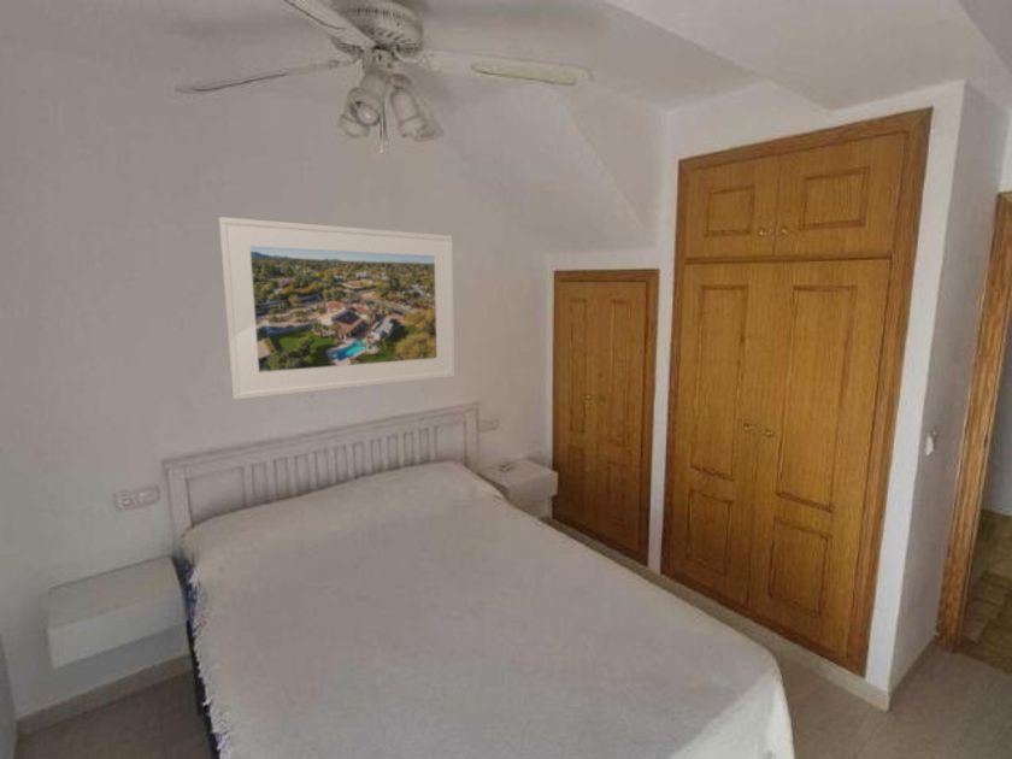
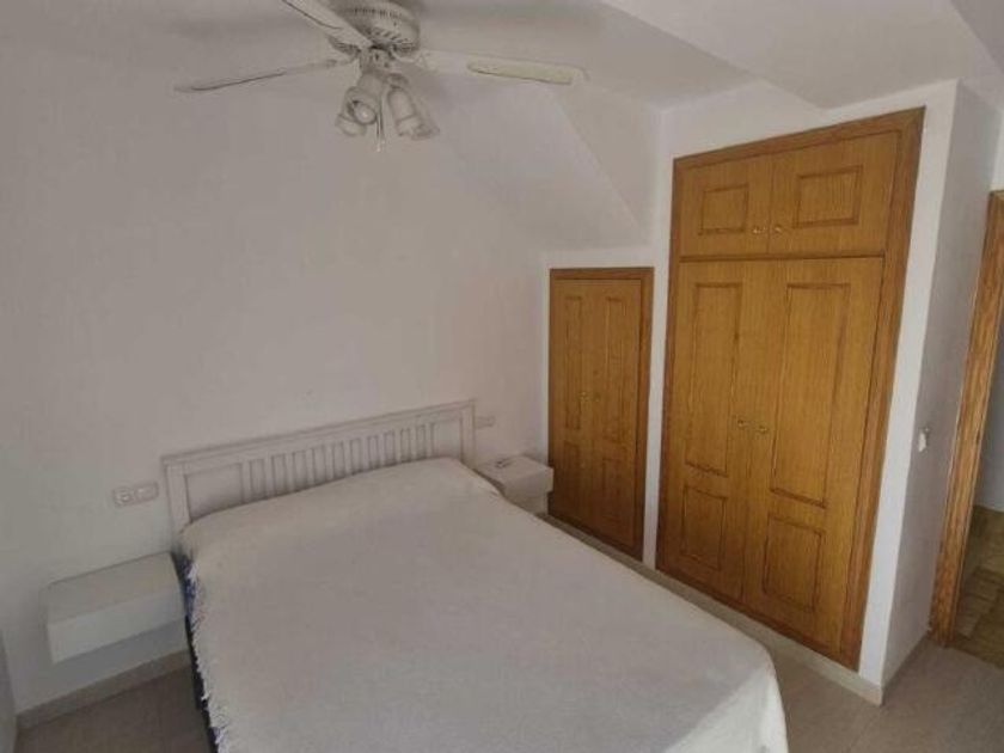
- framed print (353, 308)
